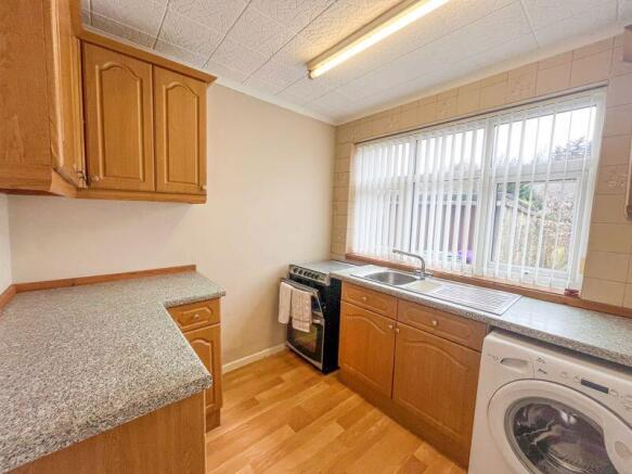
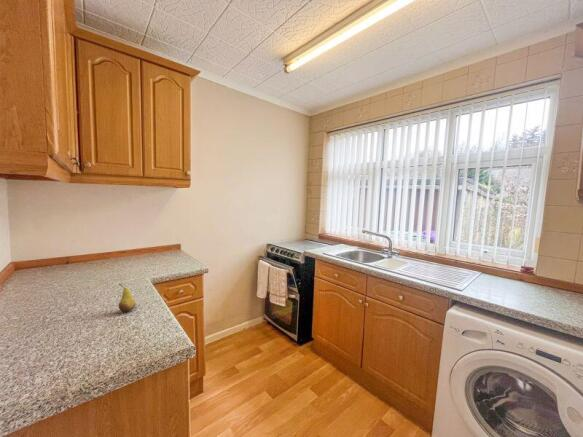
+ fruit (127, 296)
